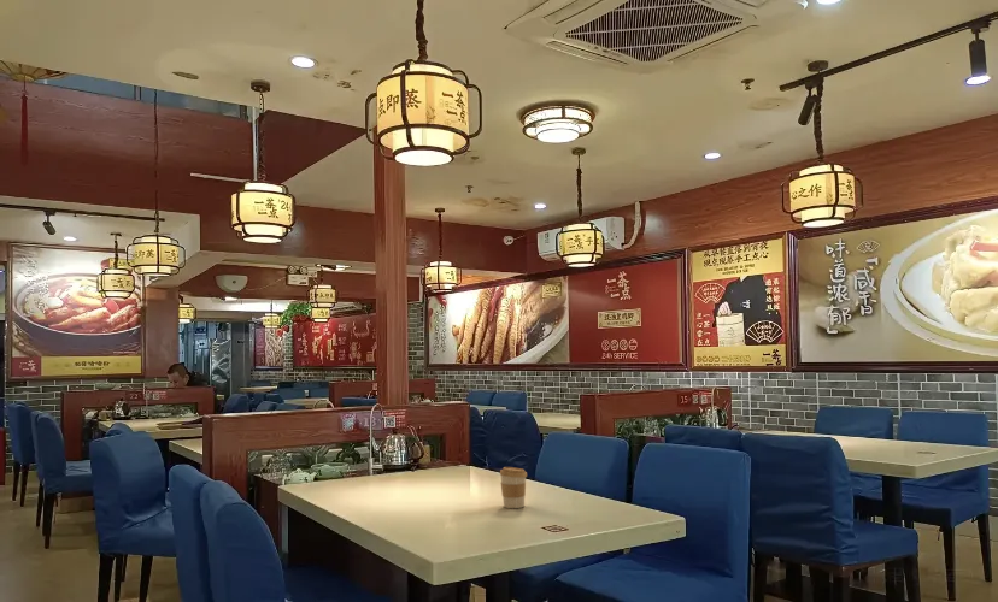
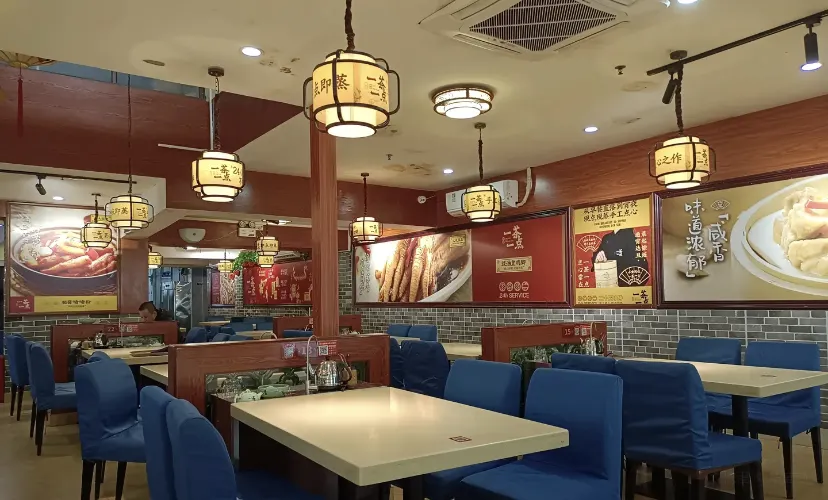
- coffee cup (513, 486)
